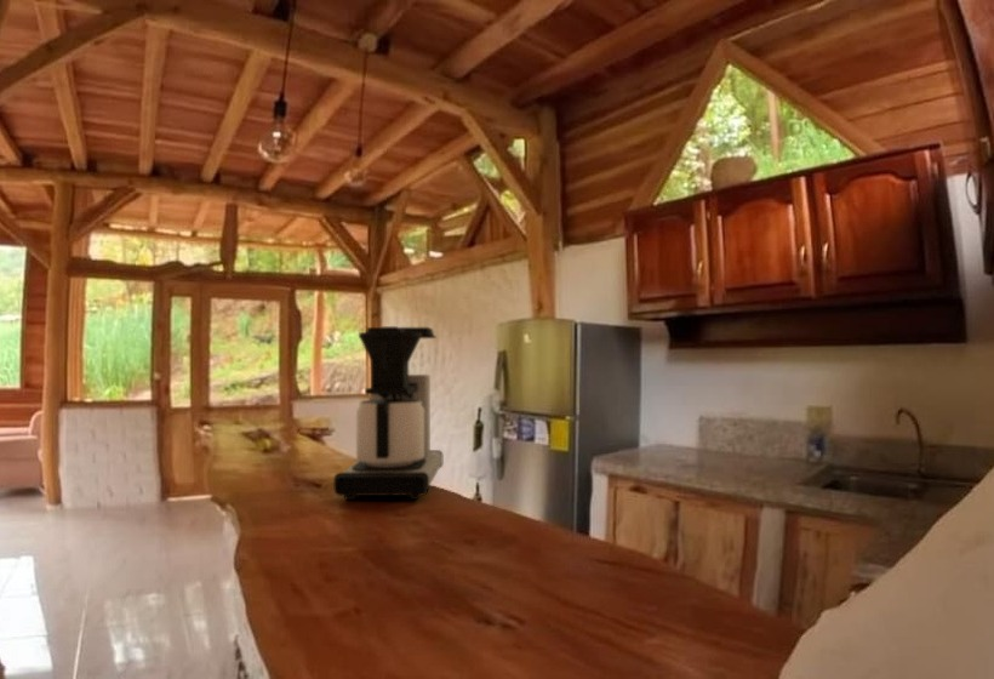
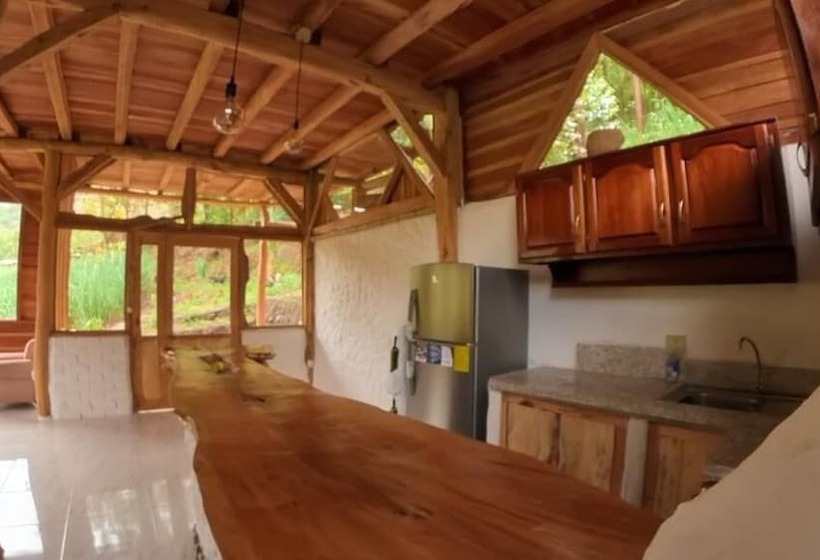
- coffee maker (394, 405)
